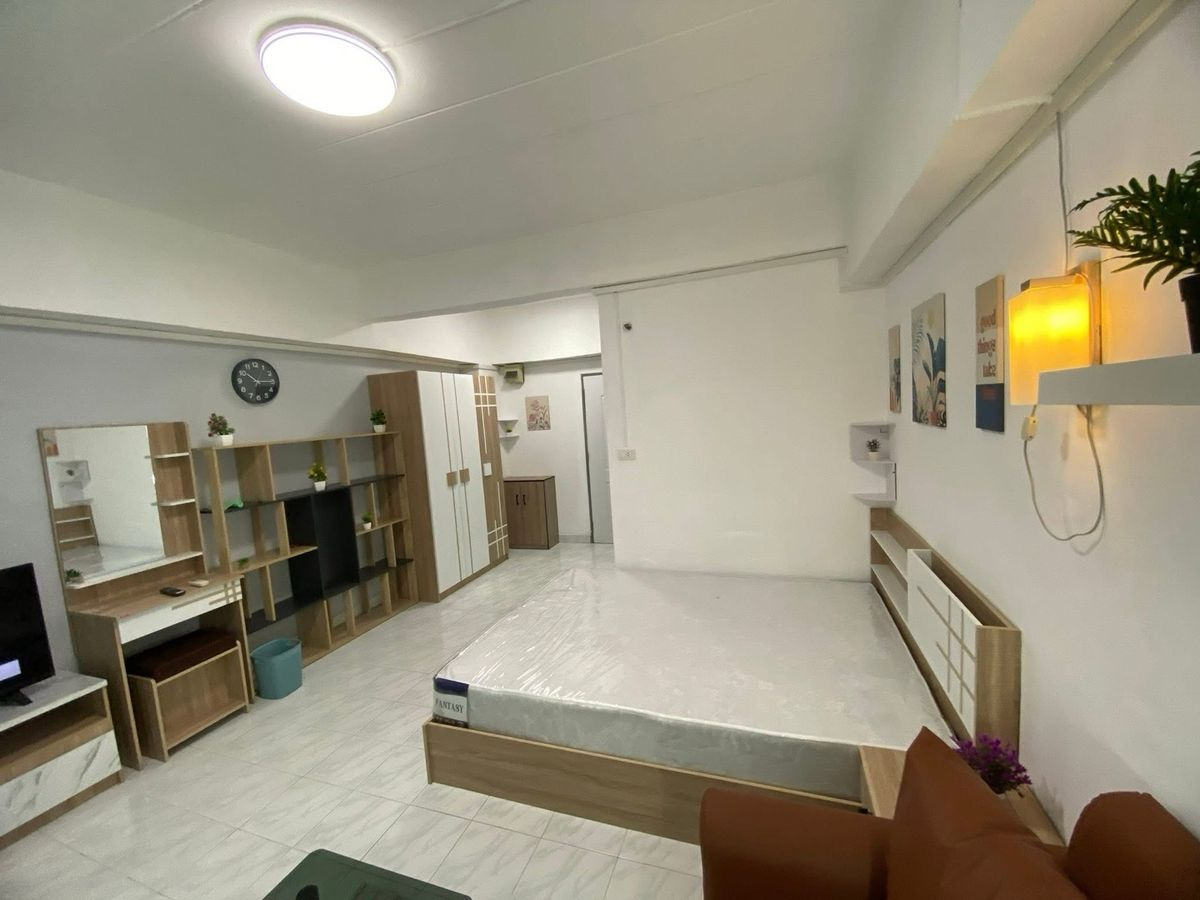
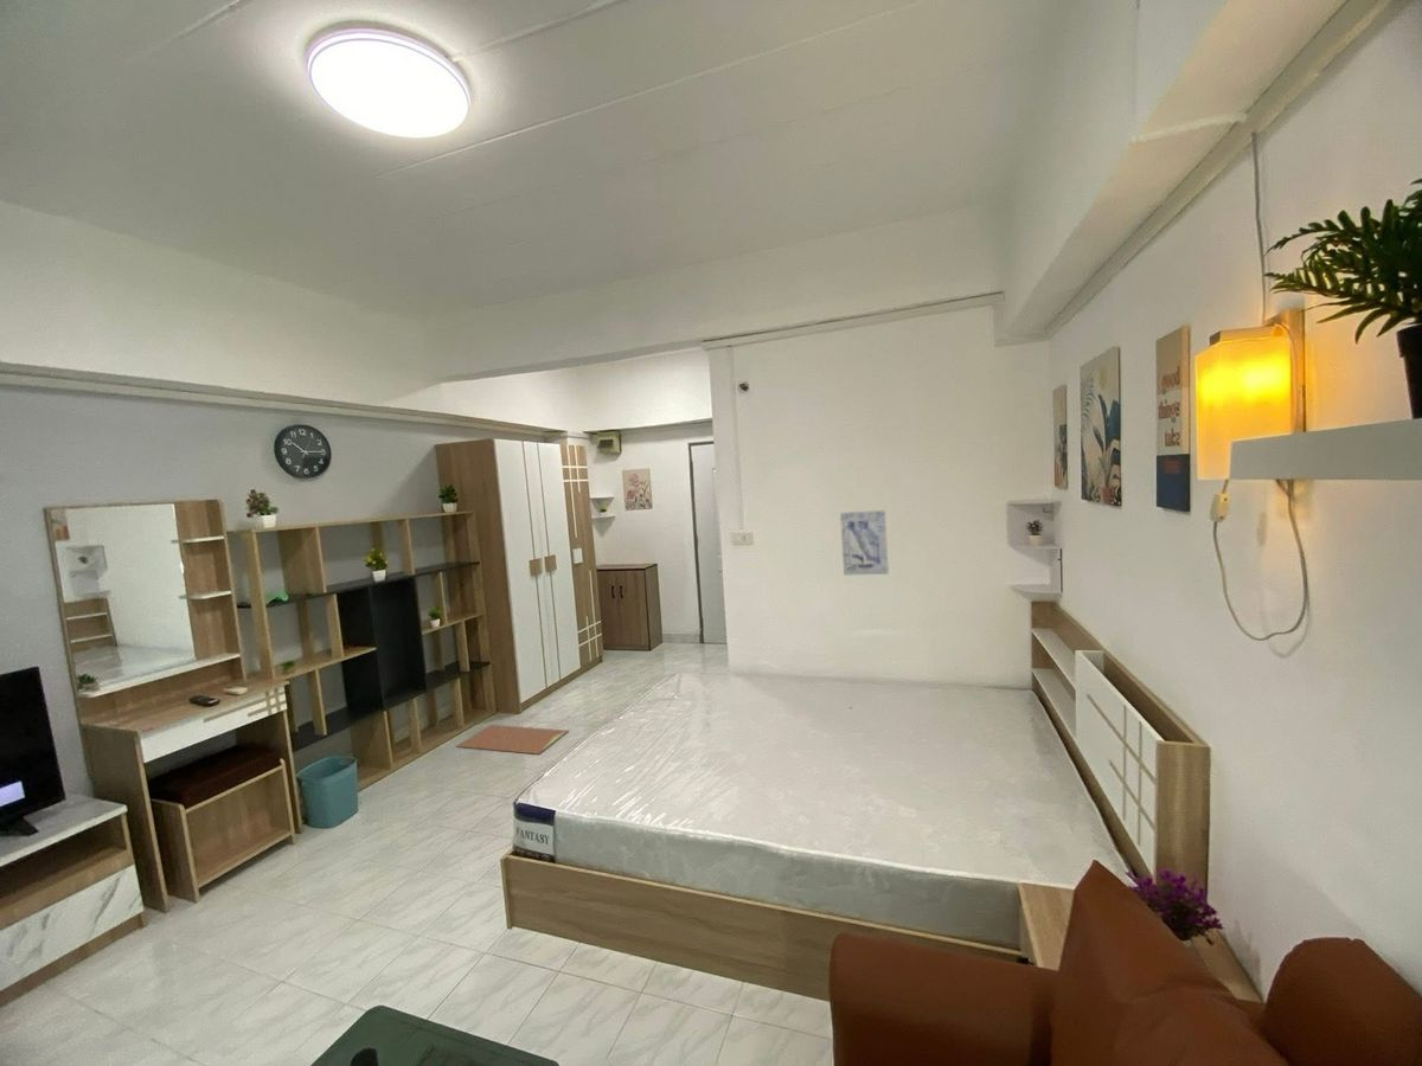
+ wall art (864, 542)
+ bath mat (512, 736)
